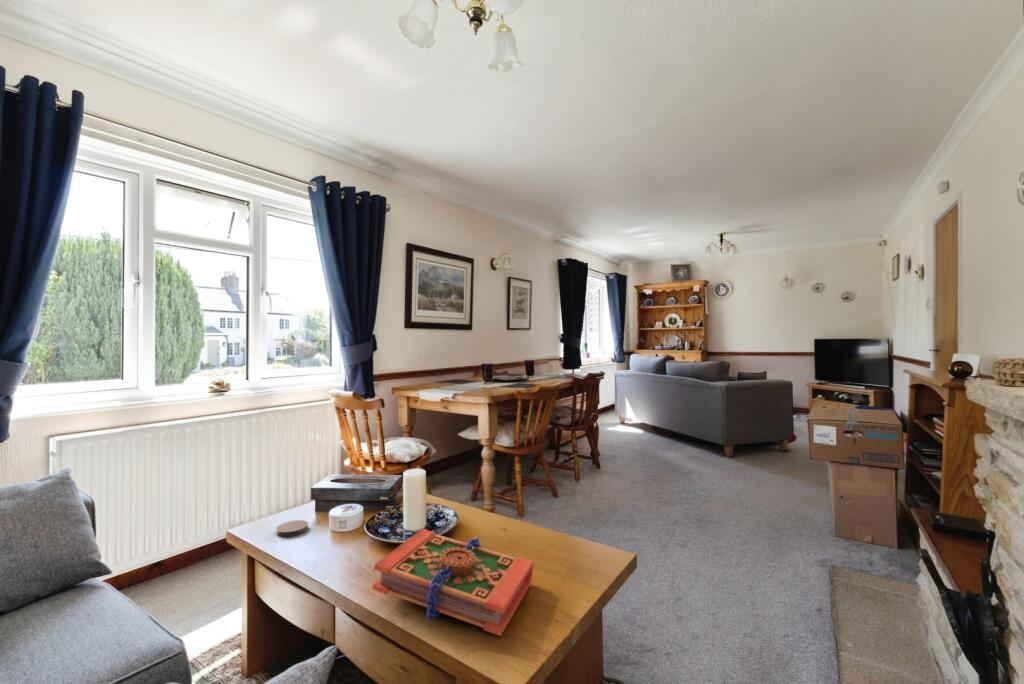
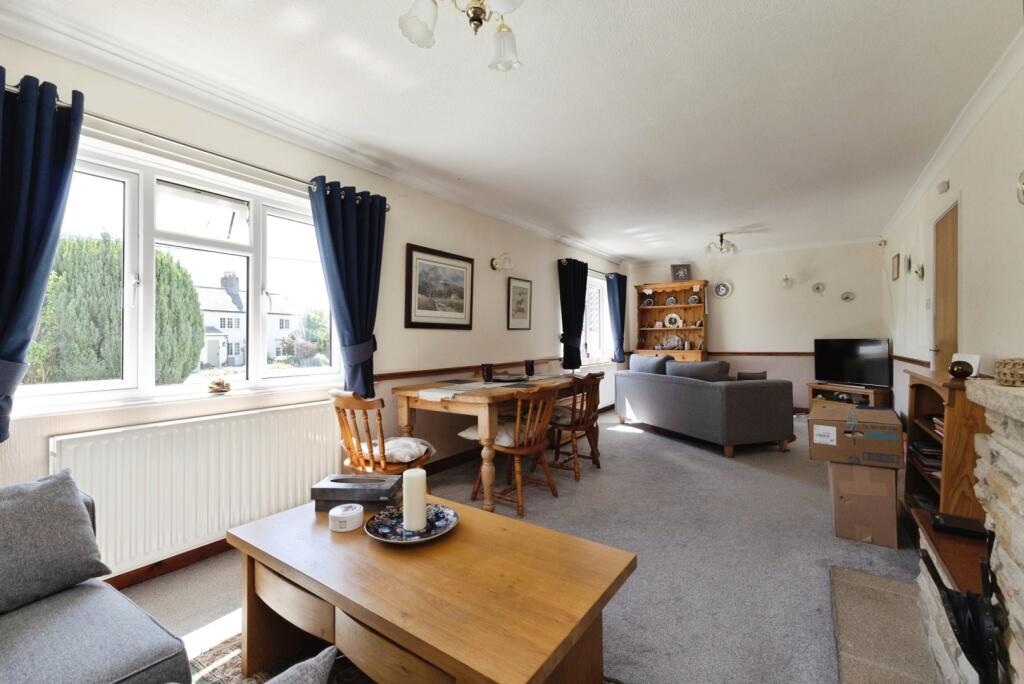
- coaster (292, 527)
- book (456, 573)
